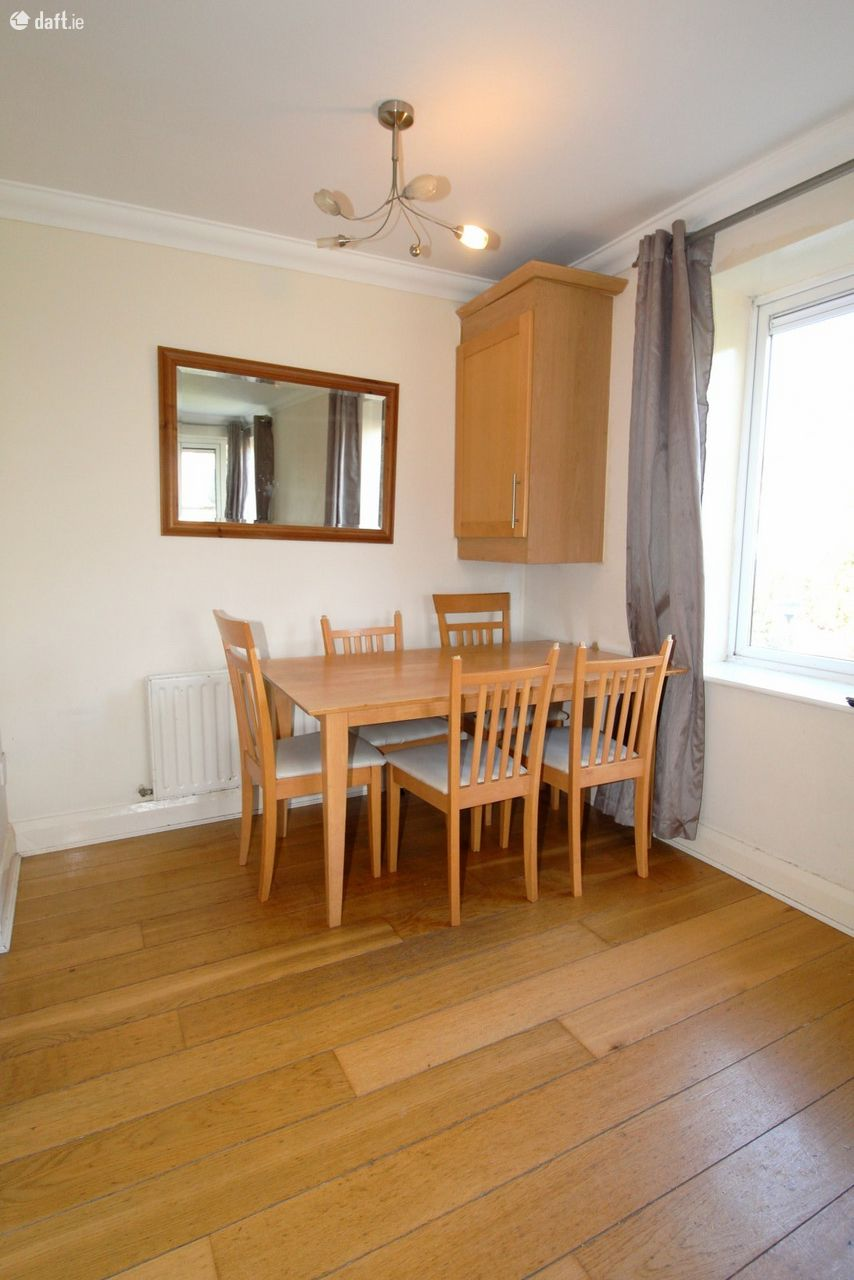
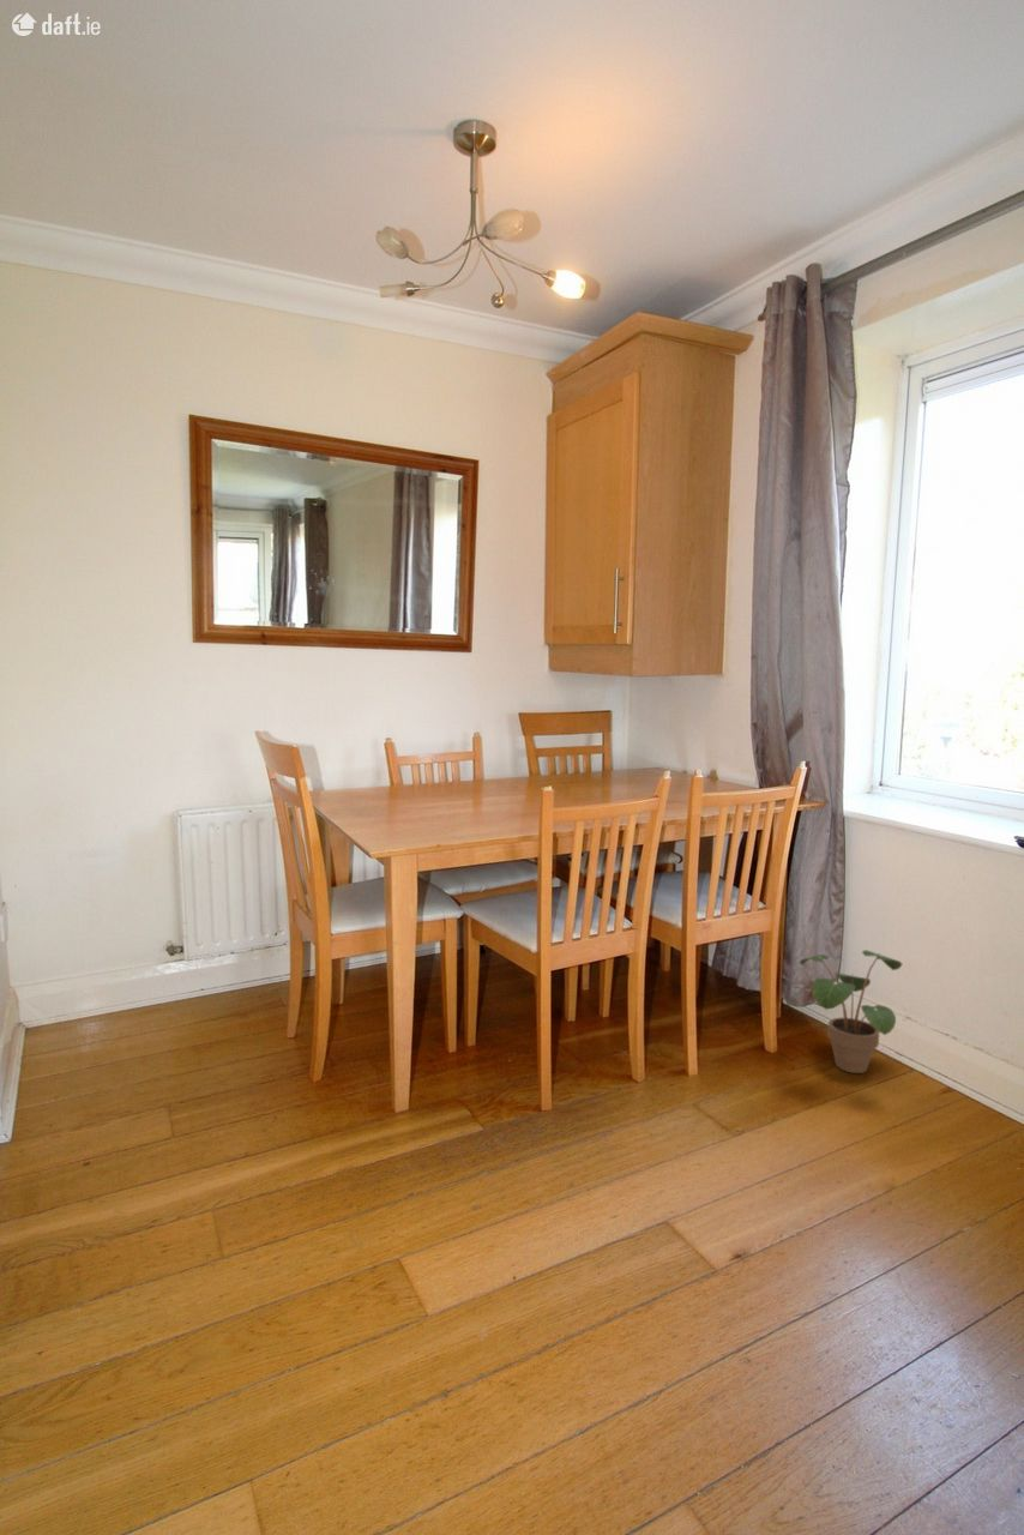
+ potted plant (851, 1012)
